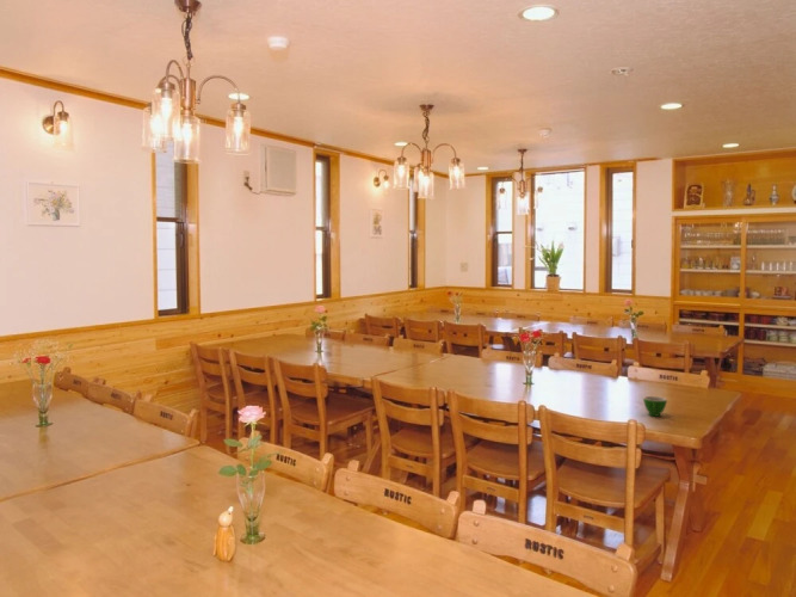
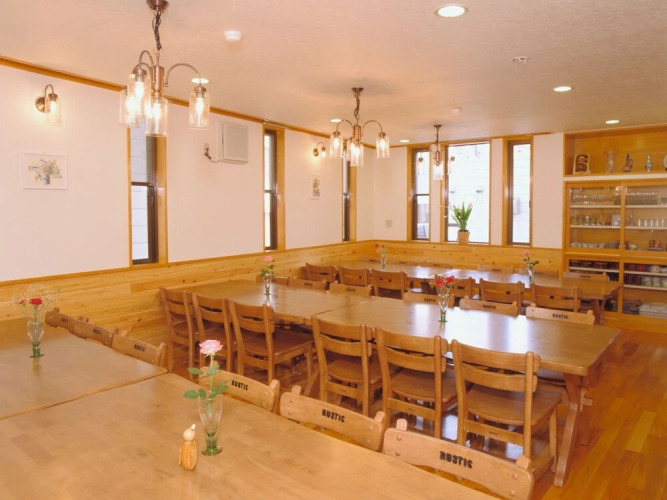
- teacup (654, 406)
